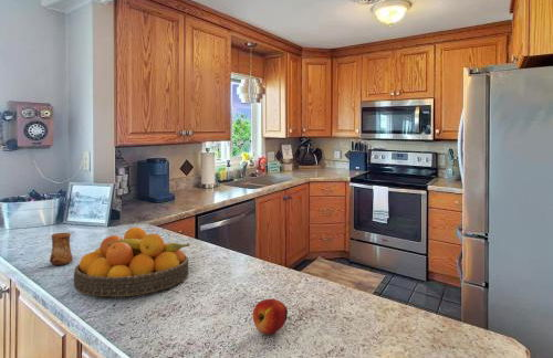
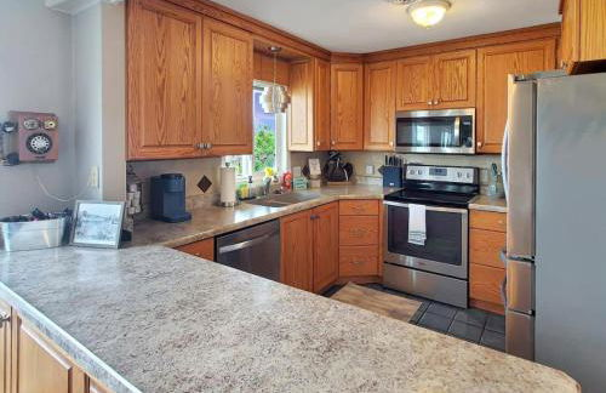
- apple (270, 315)
- fruit bowl (134, 255)
- cup (61, 249)
